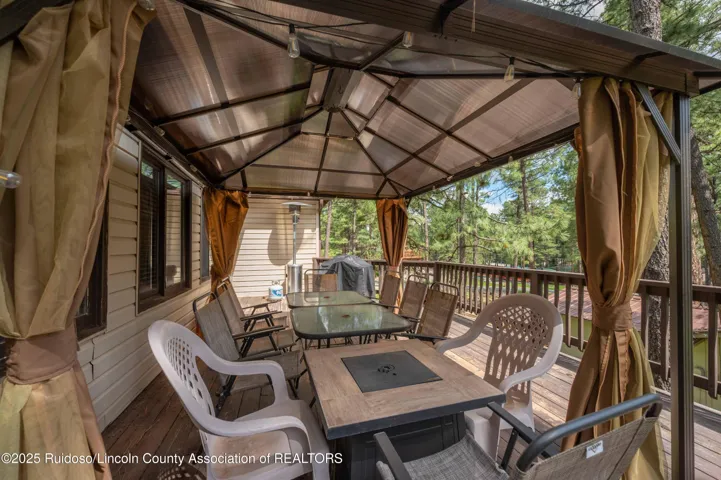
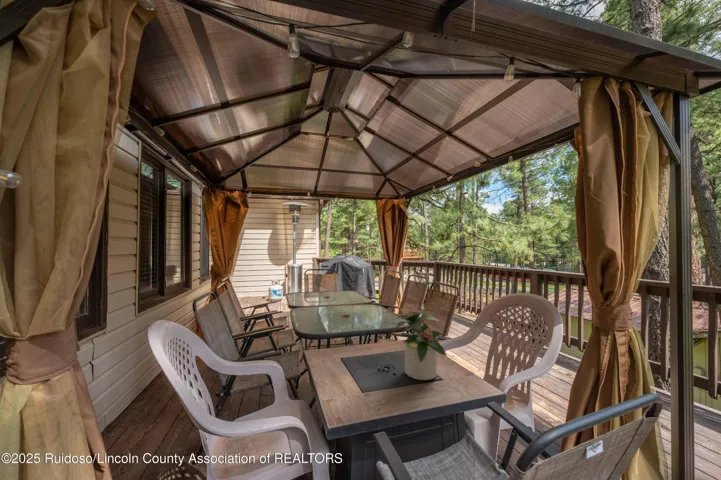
+ potted plant (416, 341)
